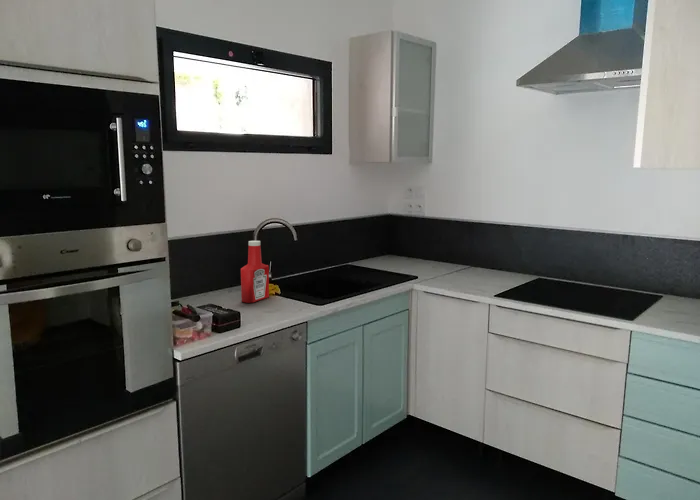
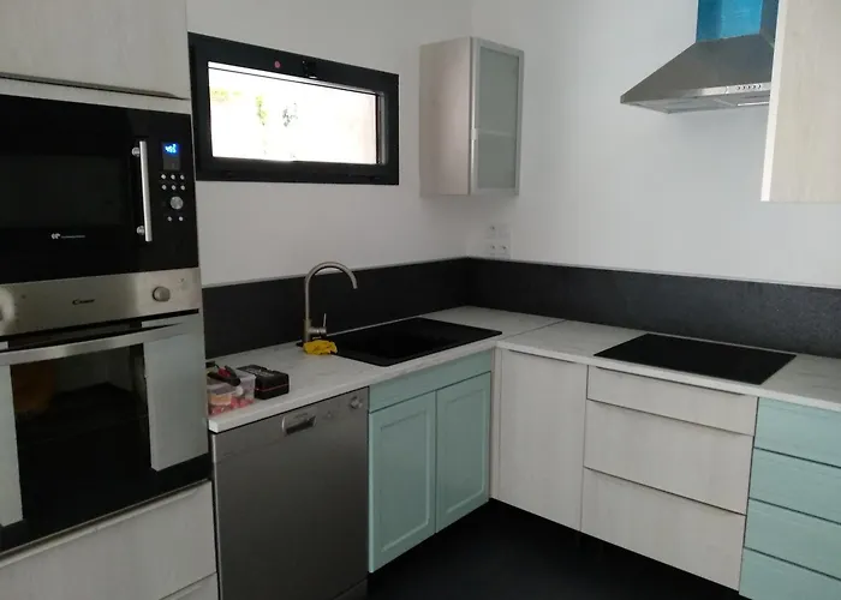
- soap bottle (254, 270)
